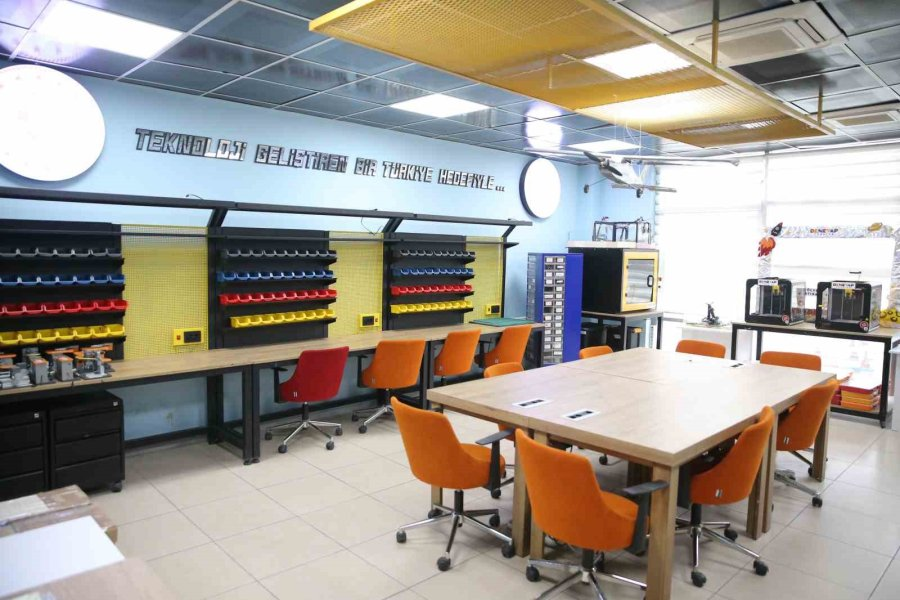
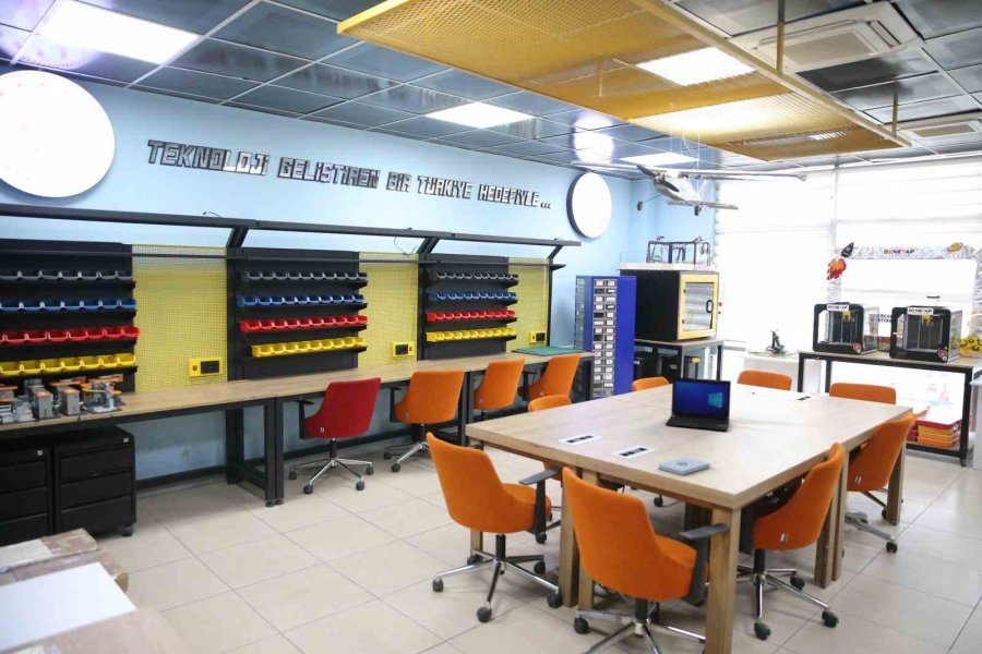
+ notepad (683, 465)
+ laptop (698, 402)
